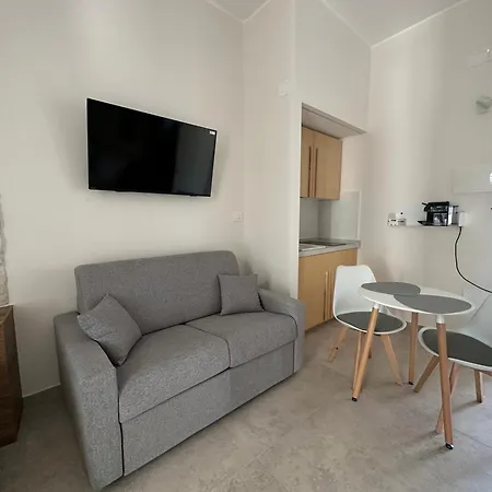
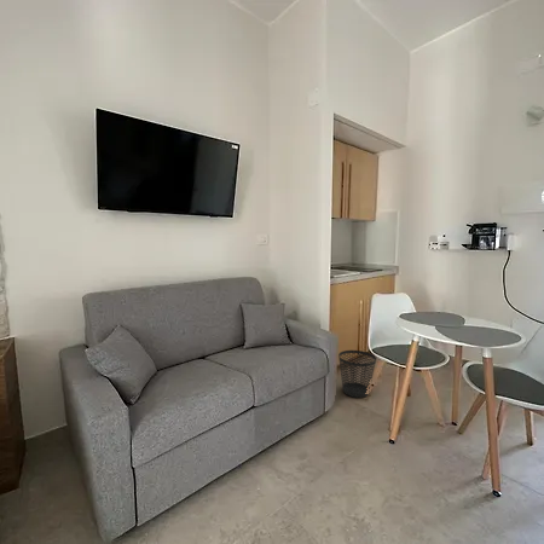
+ wastebasket (355, 374)
